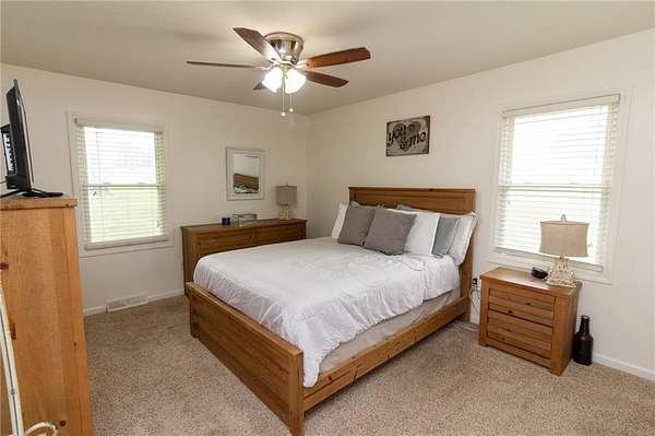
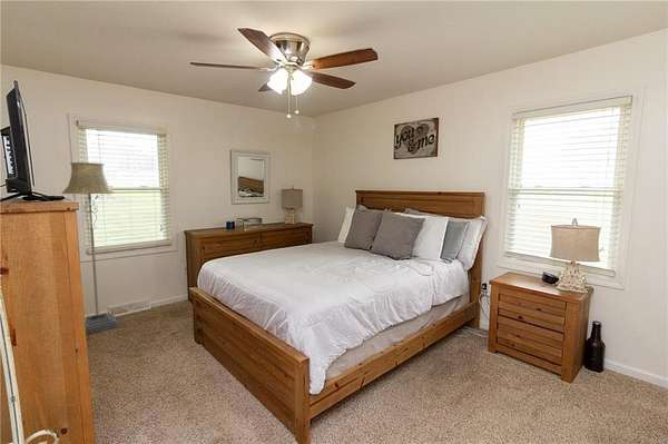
+ floor lamp (92, 246)
